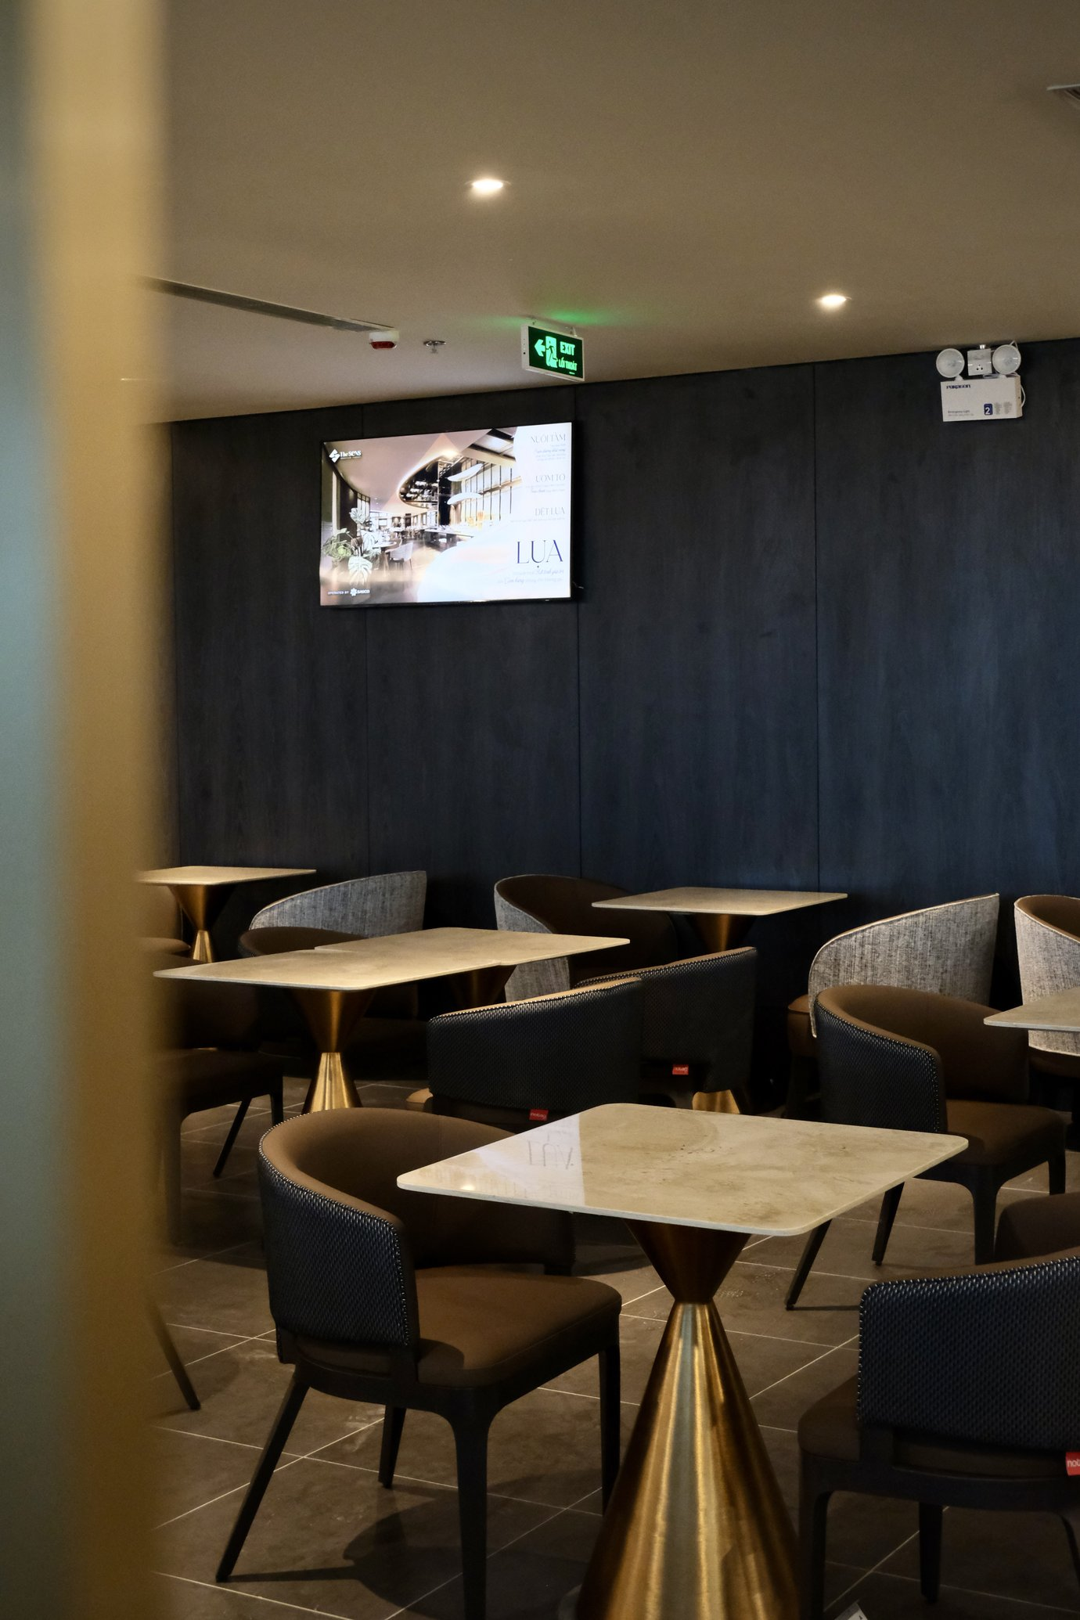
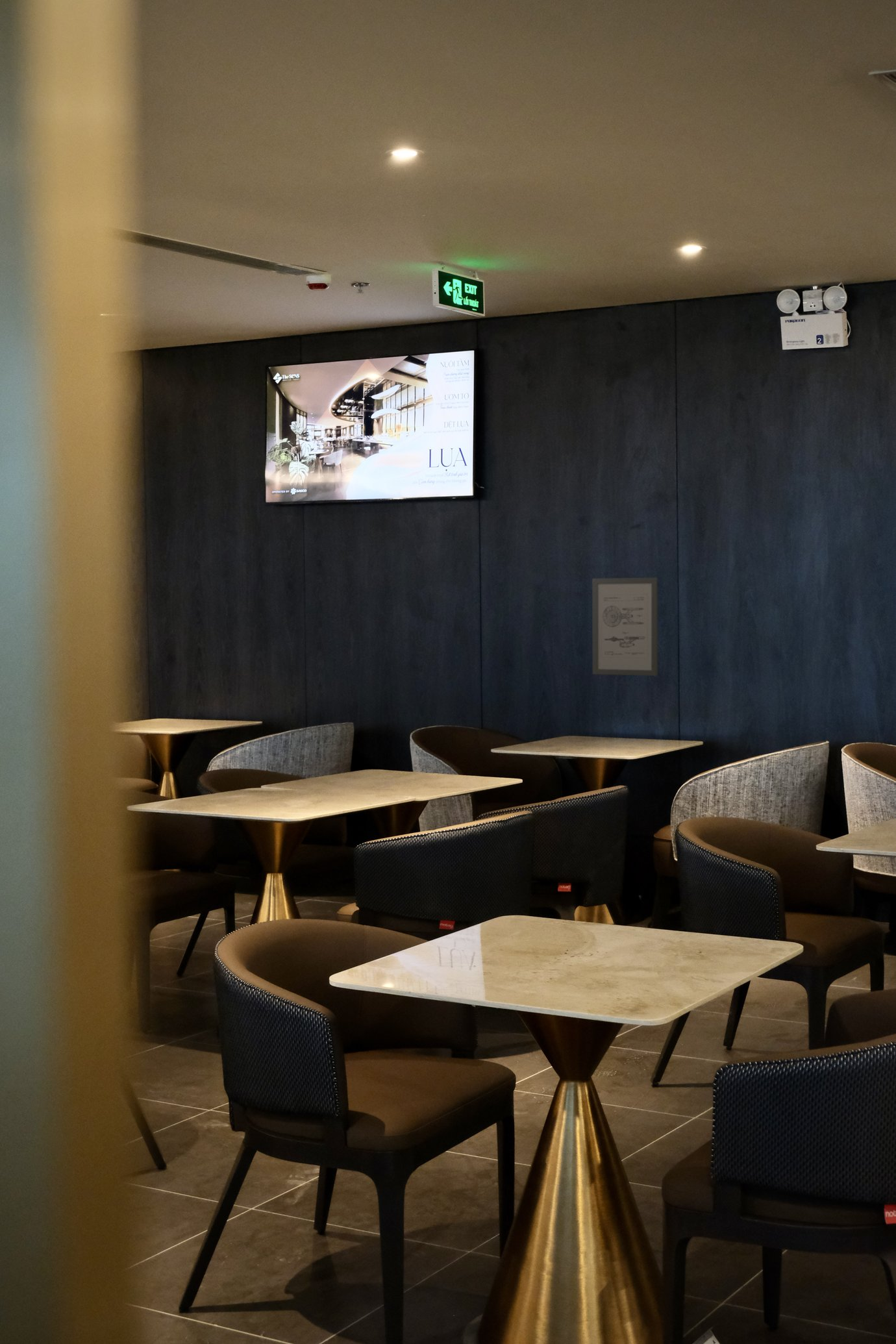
+ wall art (625, 627)
